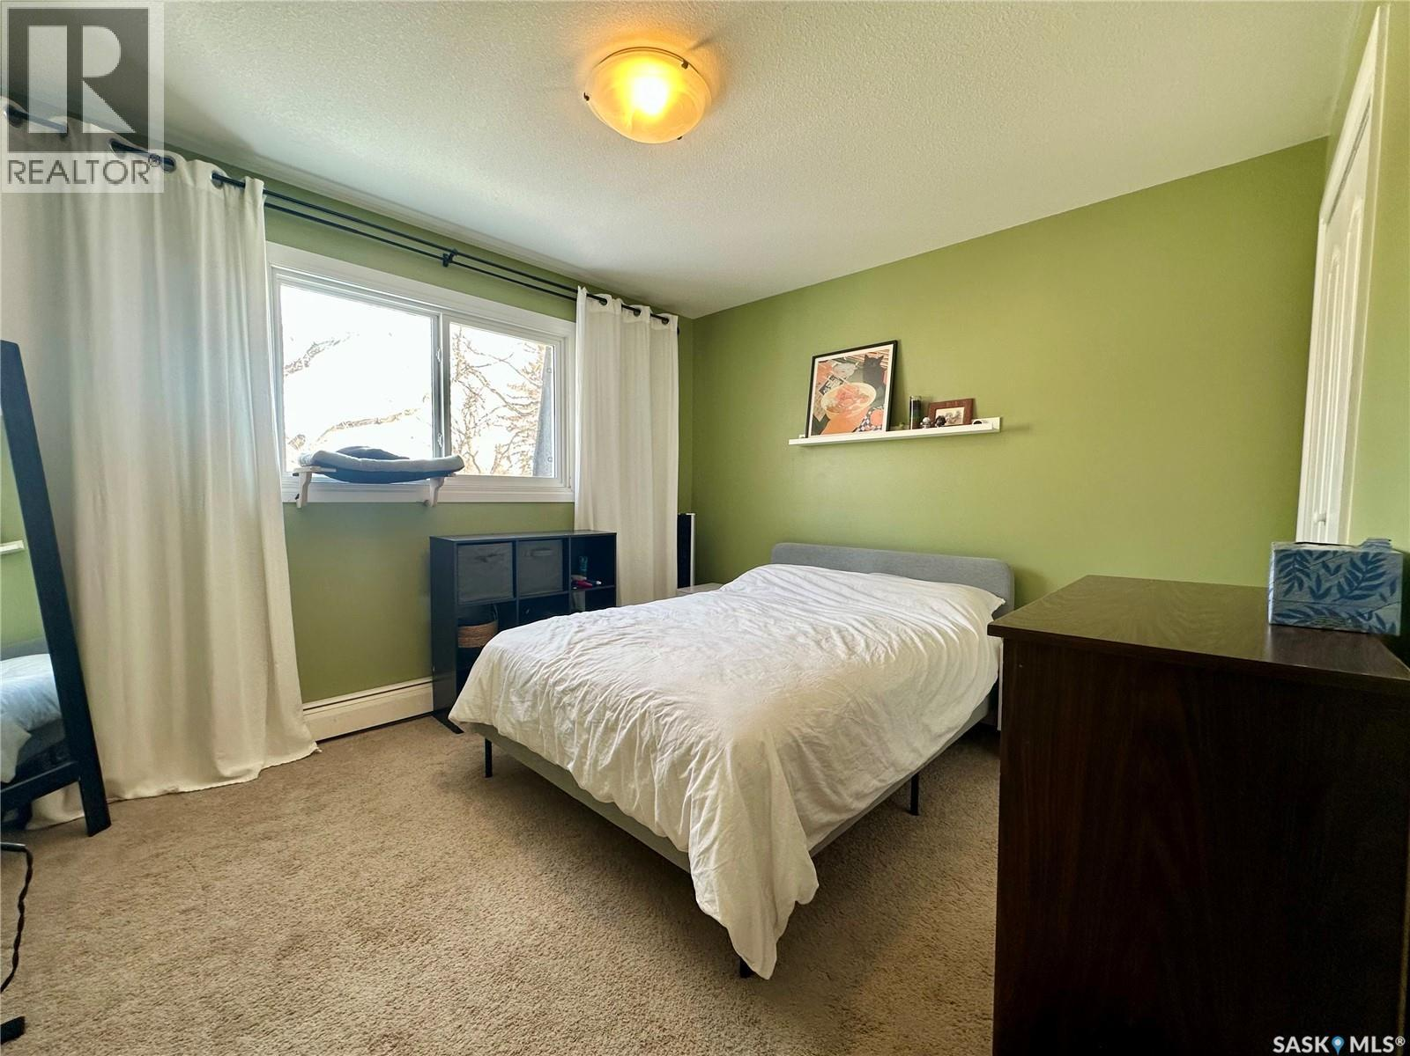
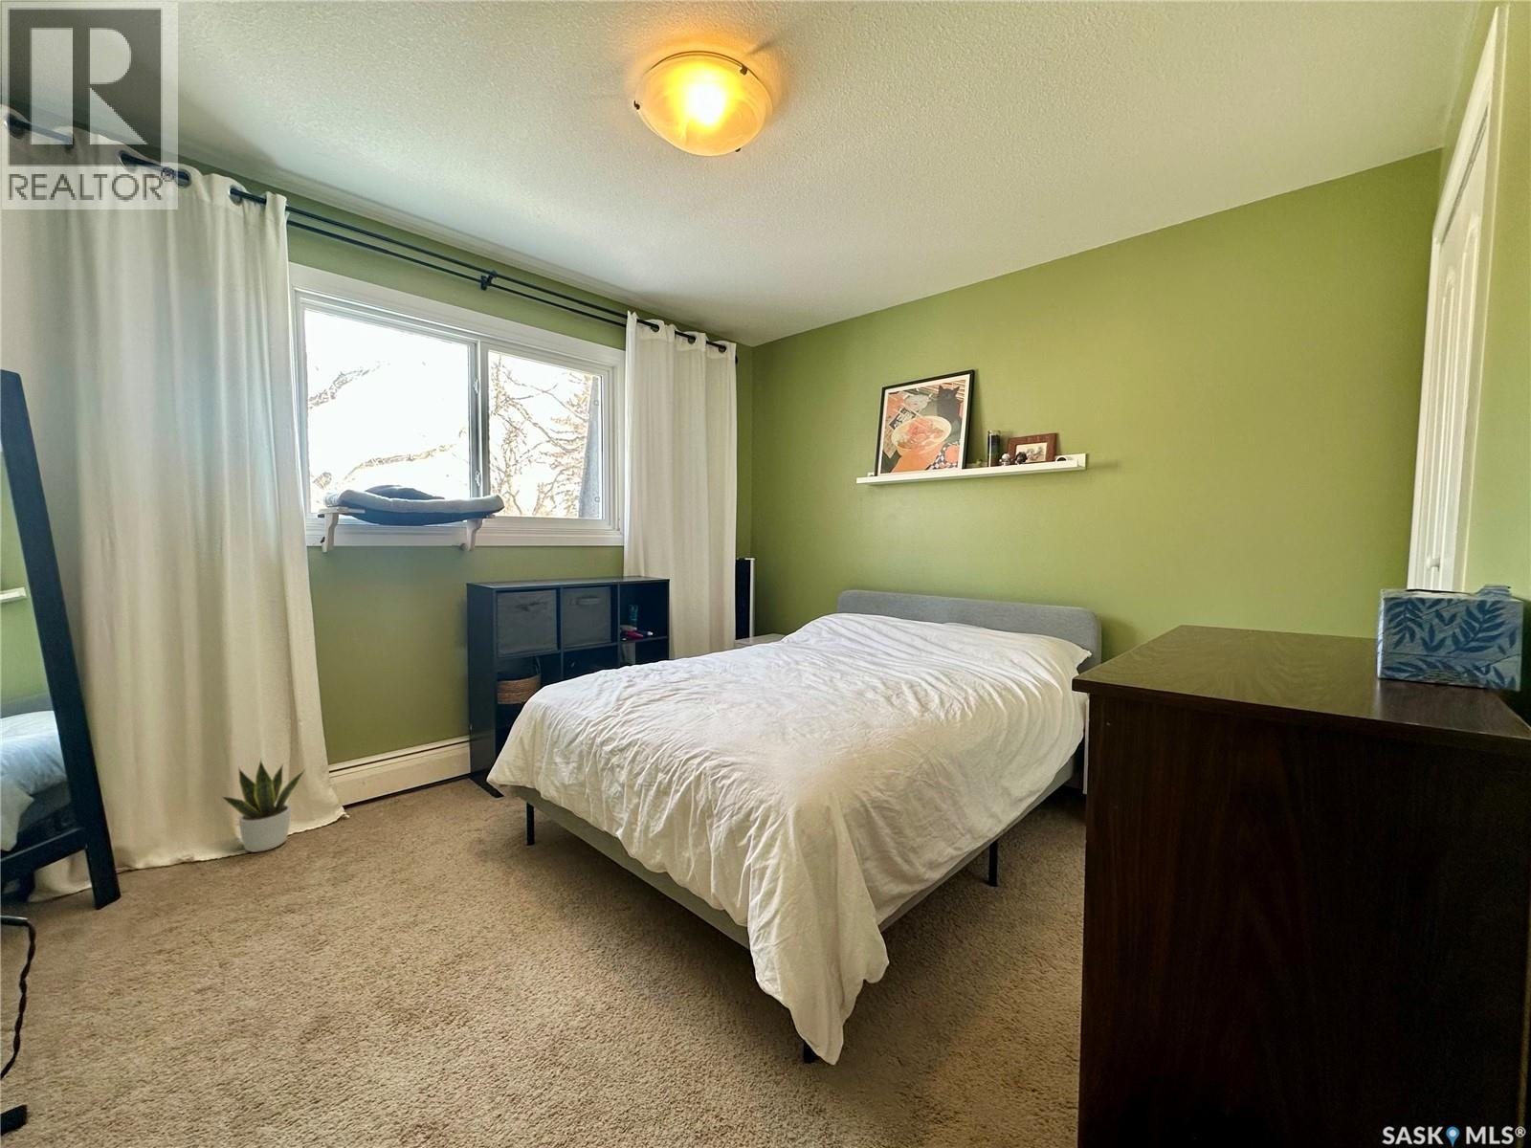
+ potted plant (266, 800)
